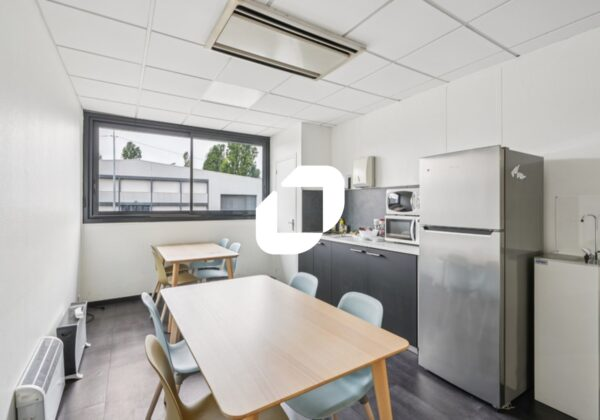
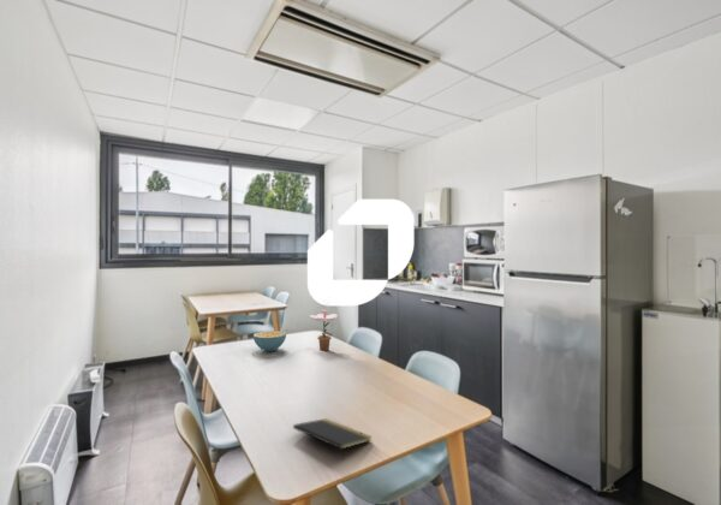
+ cereal bowl (269, 341)
+ notepad (332, 432)
+ flower (323, 323)
